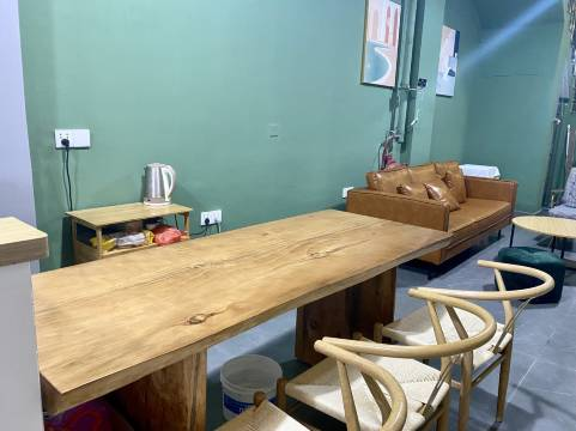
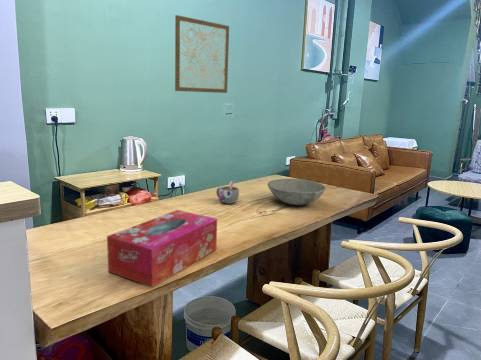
+ mug (226, 192)
+ wall art (201, 57)
+ tissue box (166, 243)
+ bowl (296, 193)
